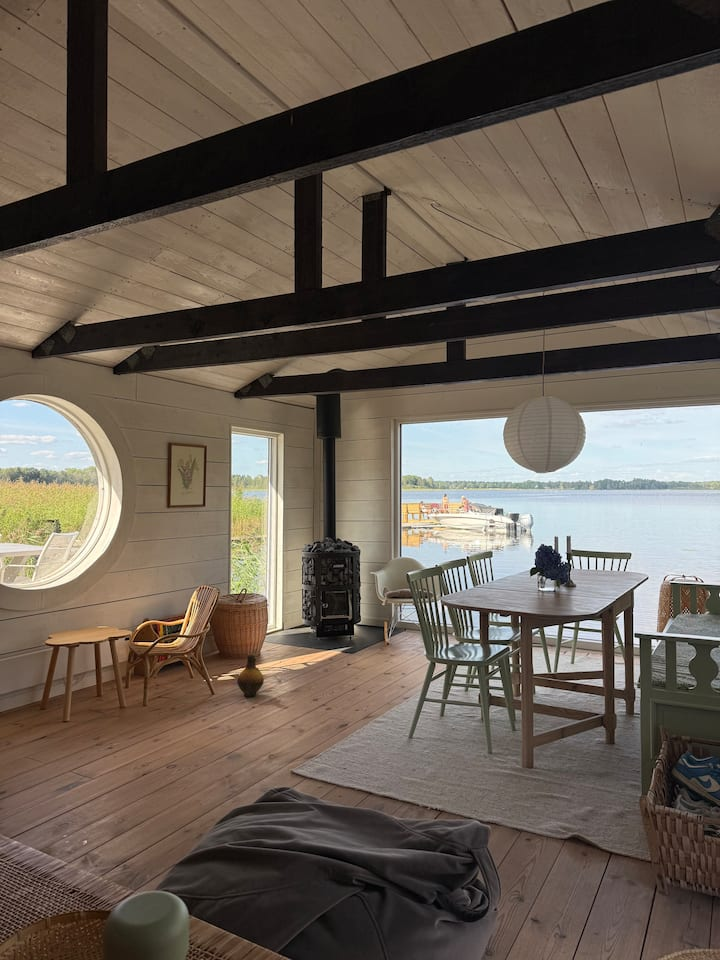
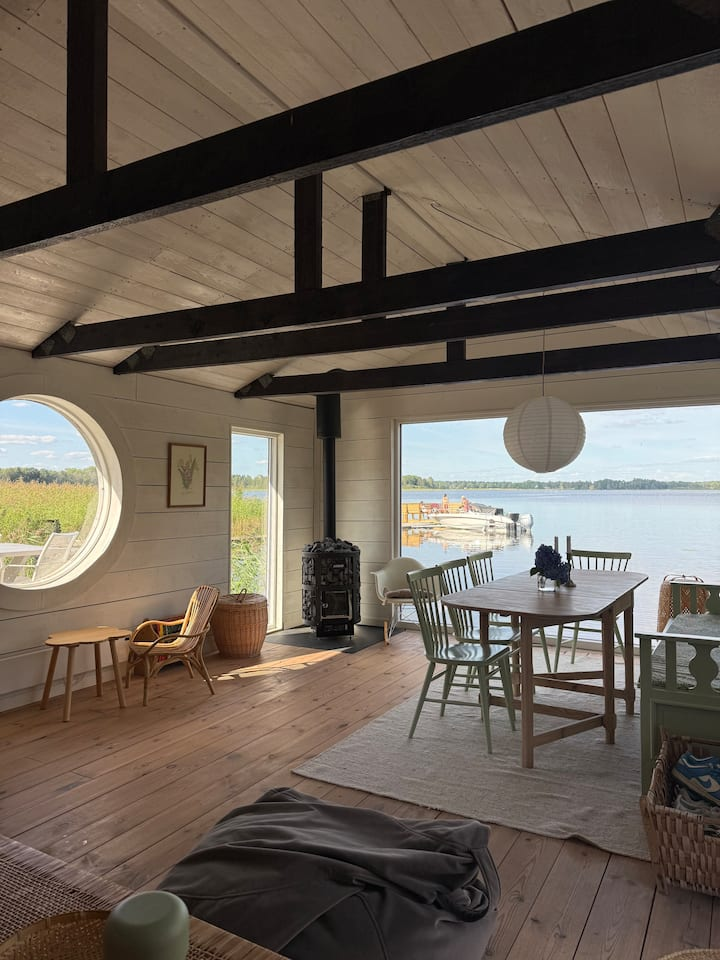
- ceramic jug (250, 674)
